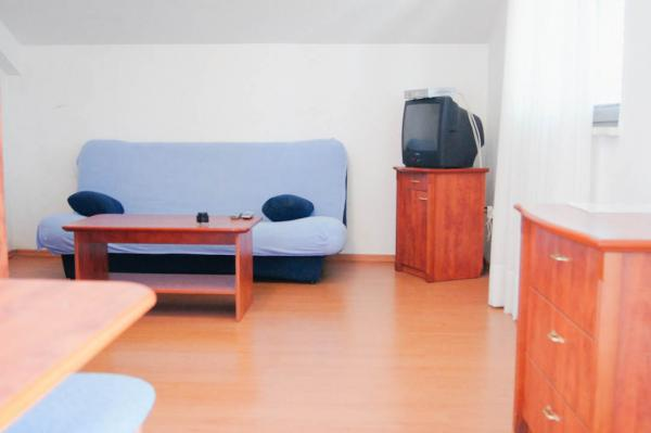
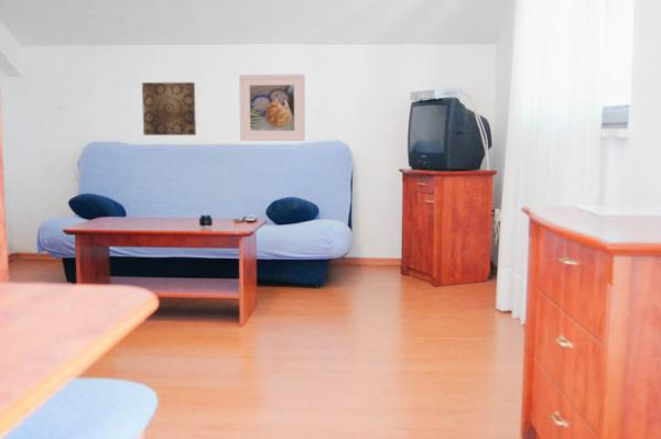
+ wall art (169, 109)
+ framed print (272, 108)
